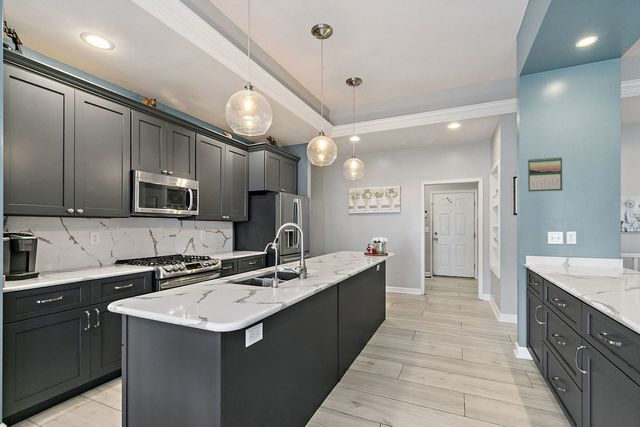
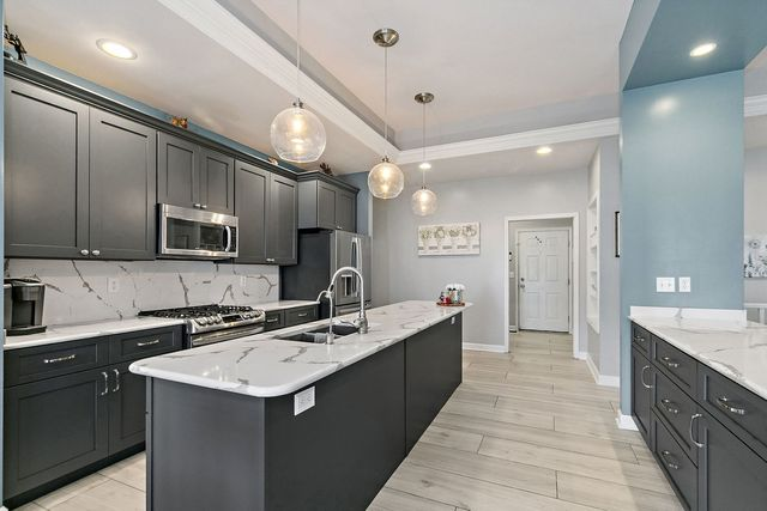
- calendar (544, 174)
